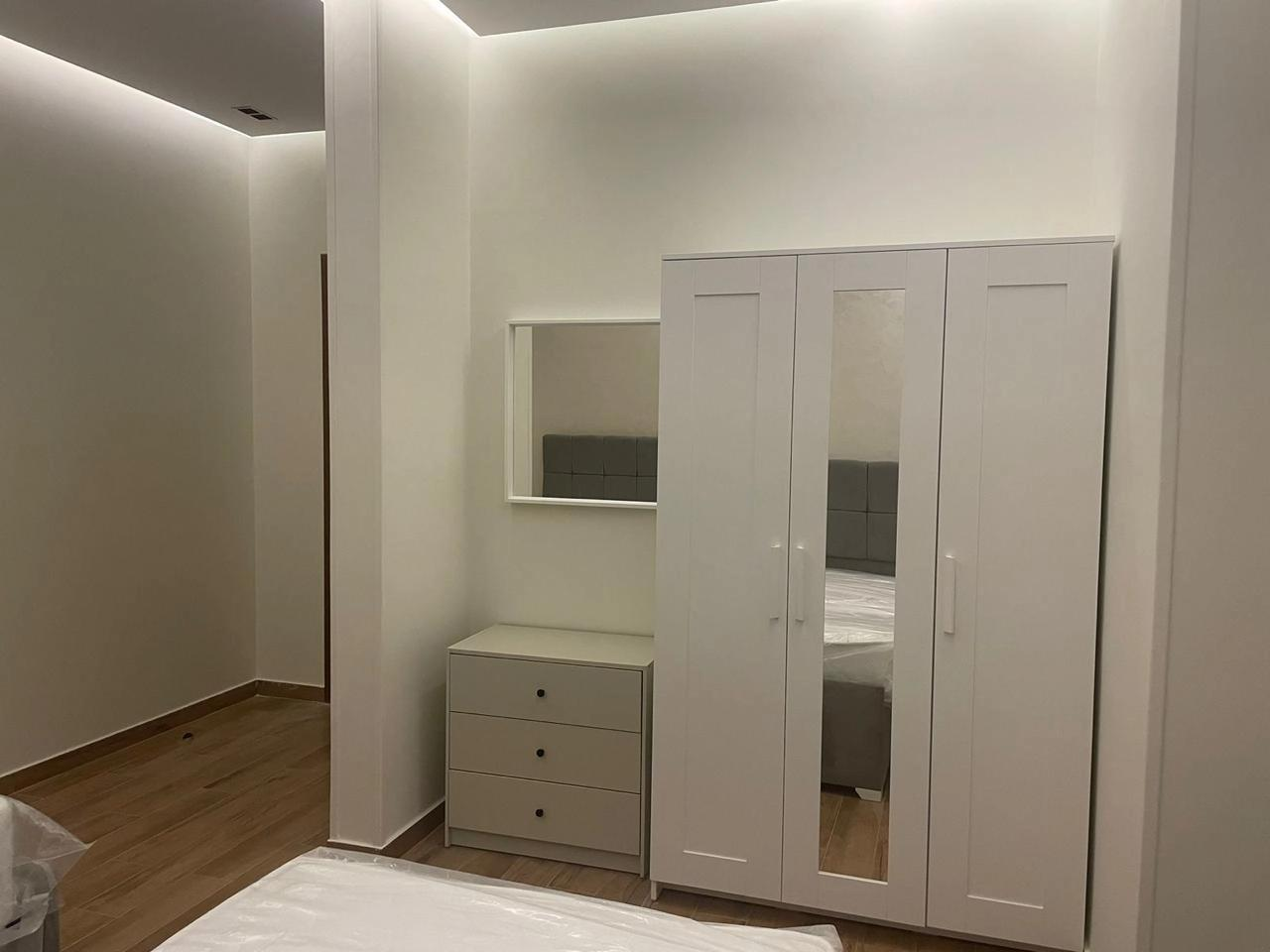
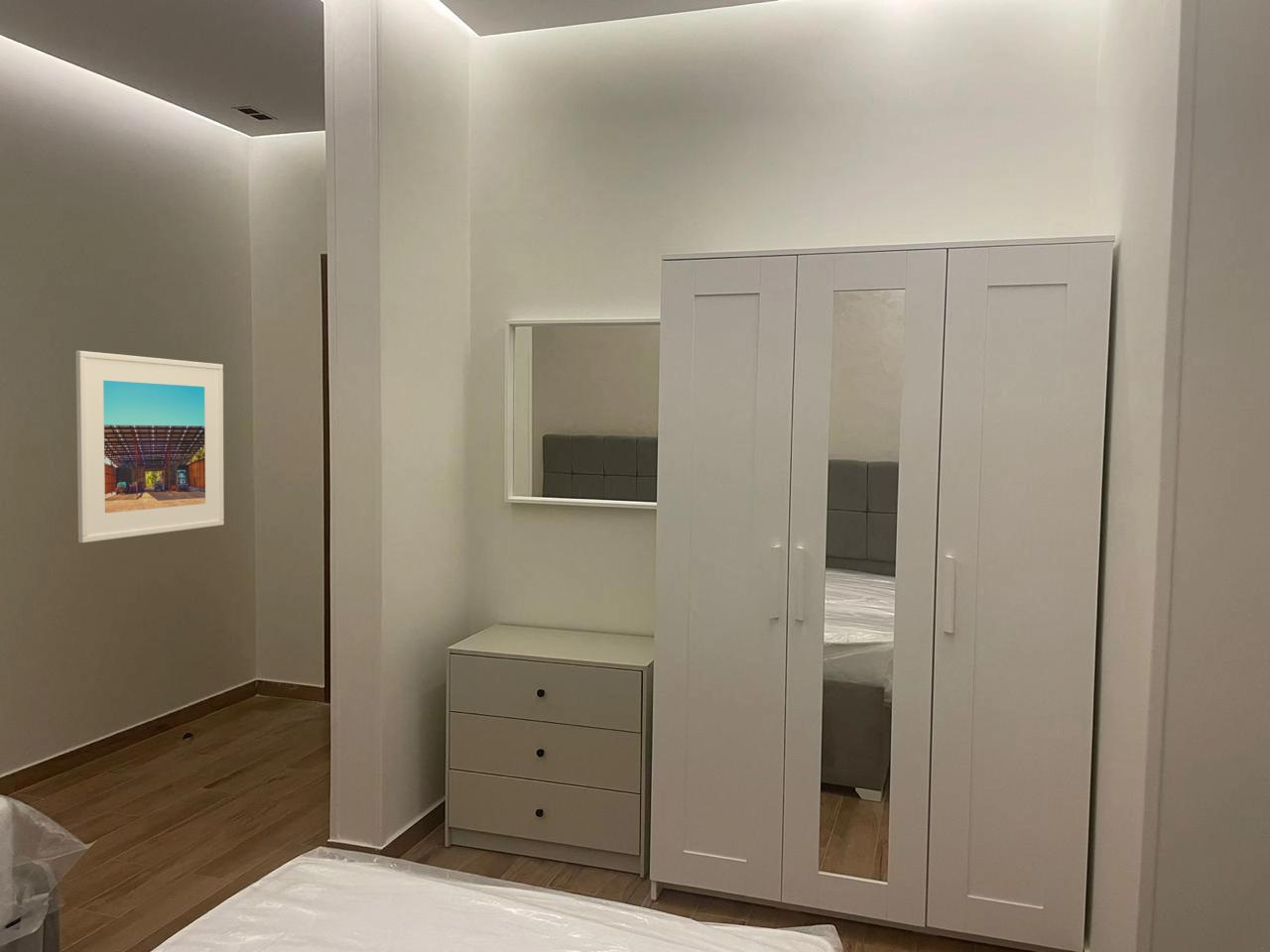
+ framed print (157, 445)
